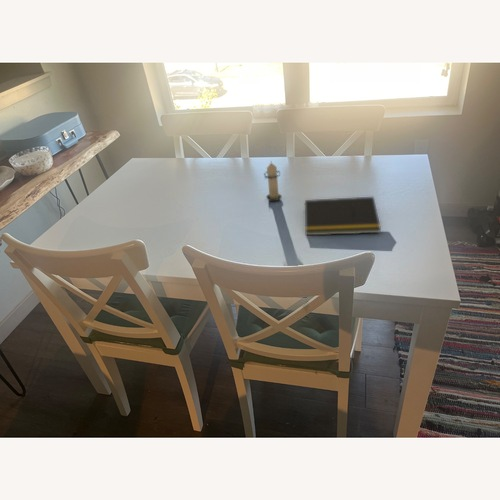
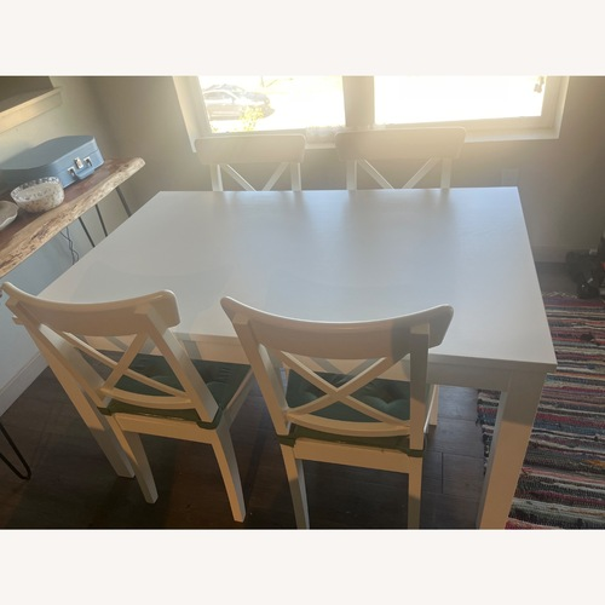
- candle (272, 180)
- notepad (340, 215)
